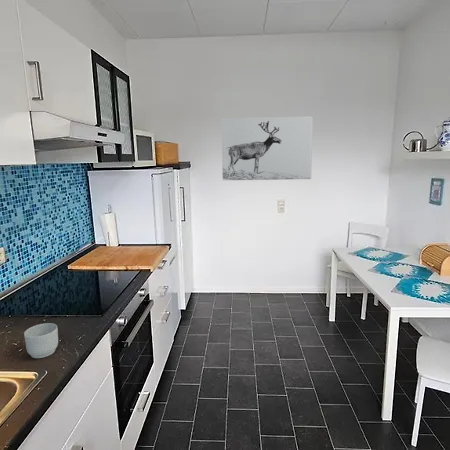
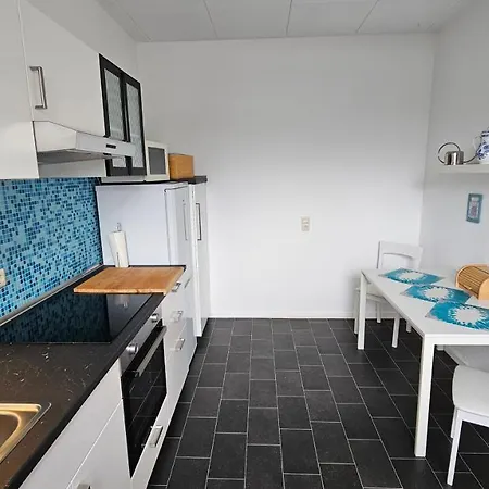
- wall art (266, 149)
- mug (44, 339)
